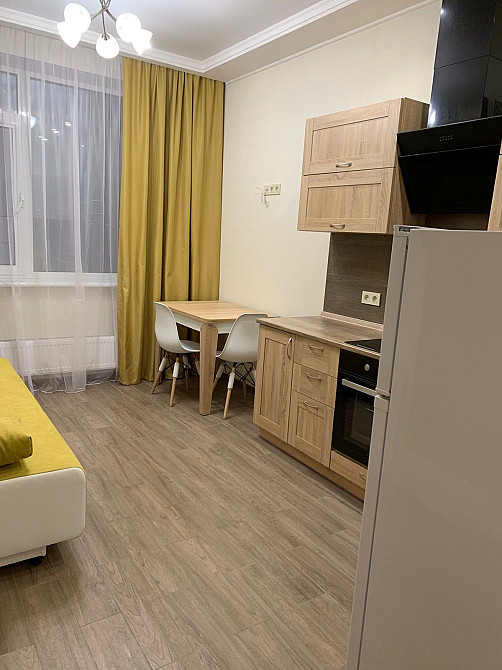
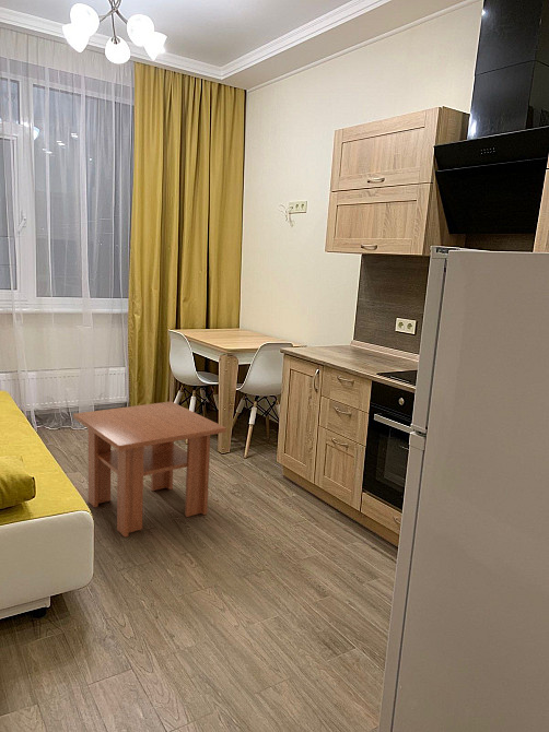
+ coffee table (148, 464)
